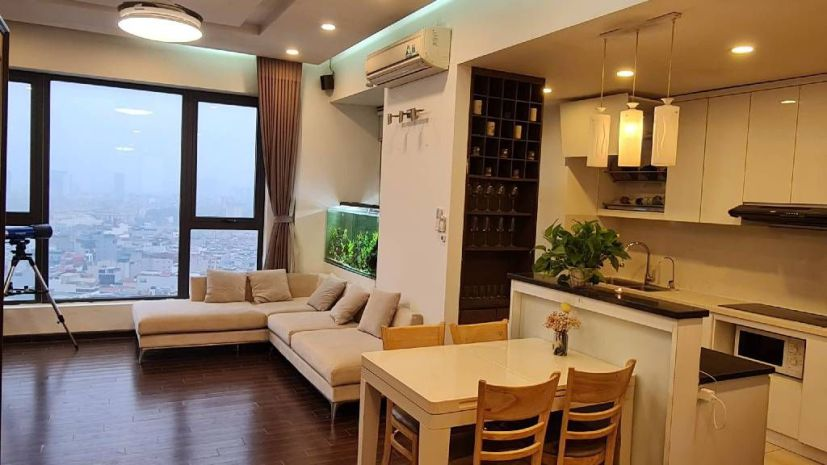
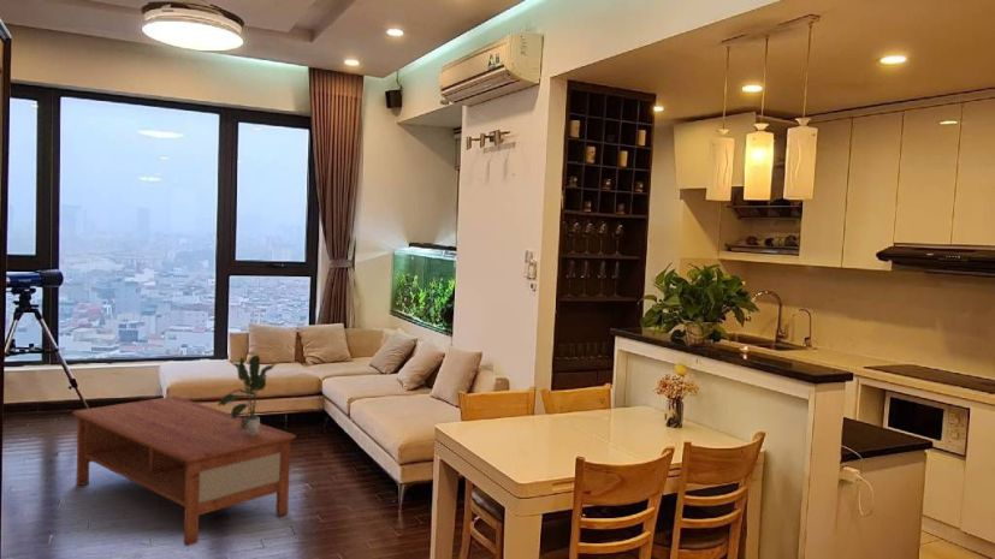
+ potted plant (247, 393)
+ coffee table (179, 460)
